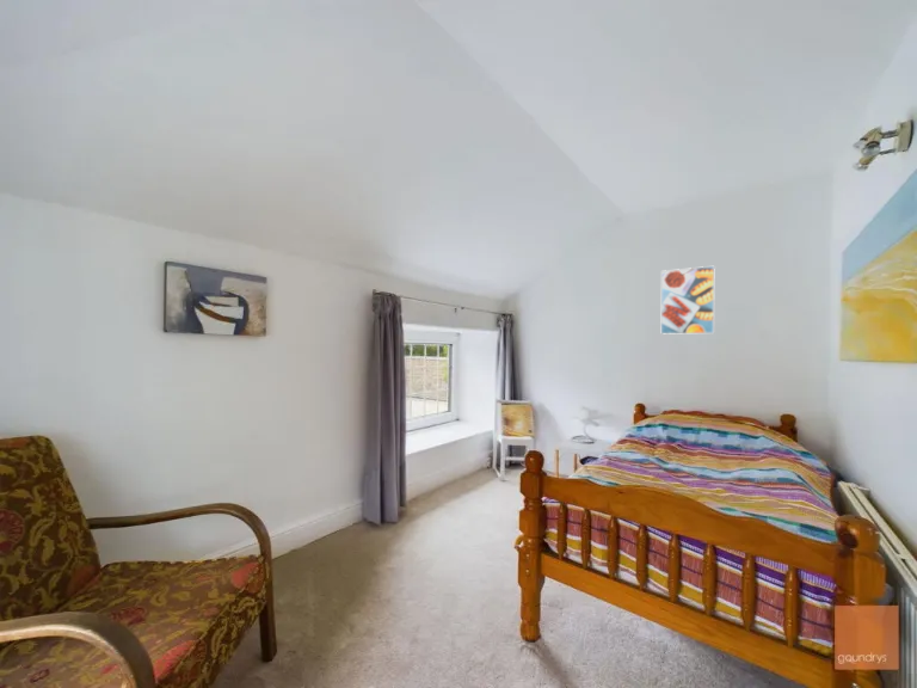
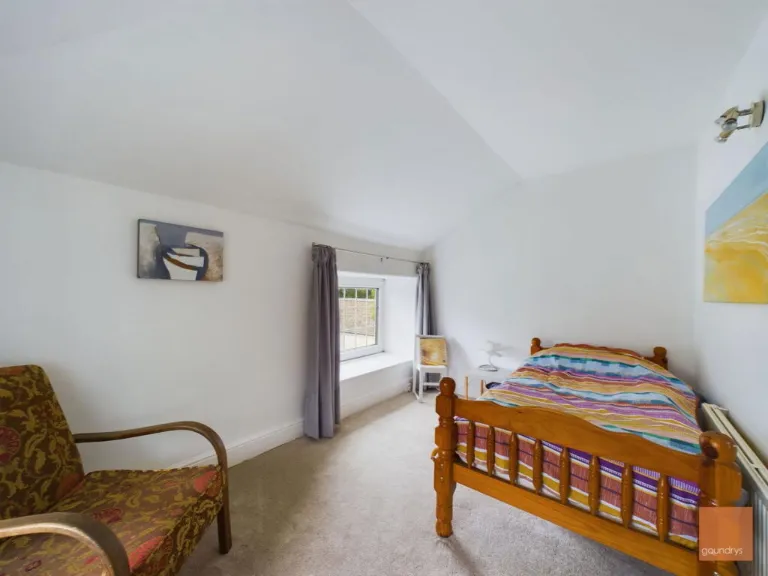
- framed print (687, 301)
